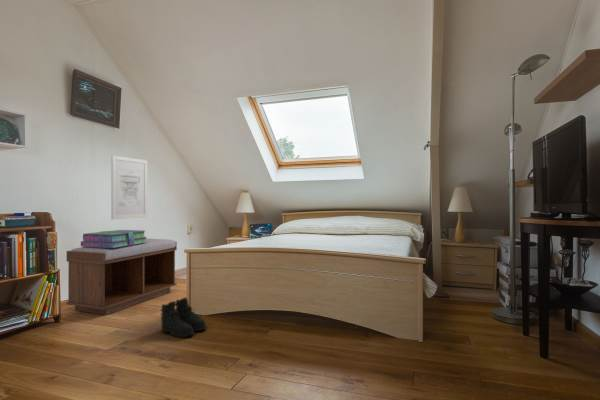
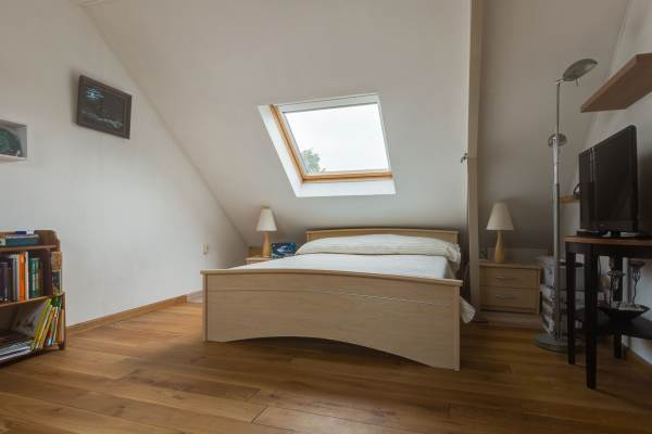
- boots (183, 315)
- wall art (130, 188)
- stack of books (115, 238)
- bench (127, 271)
